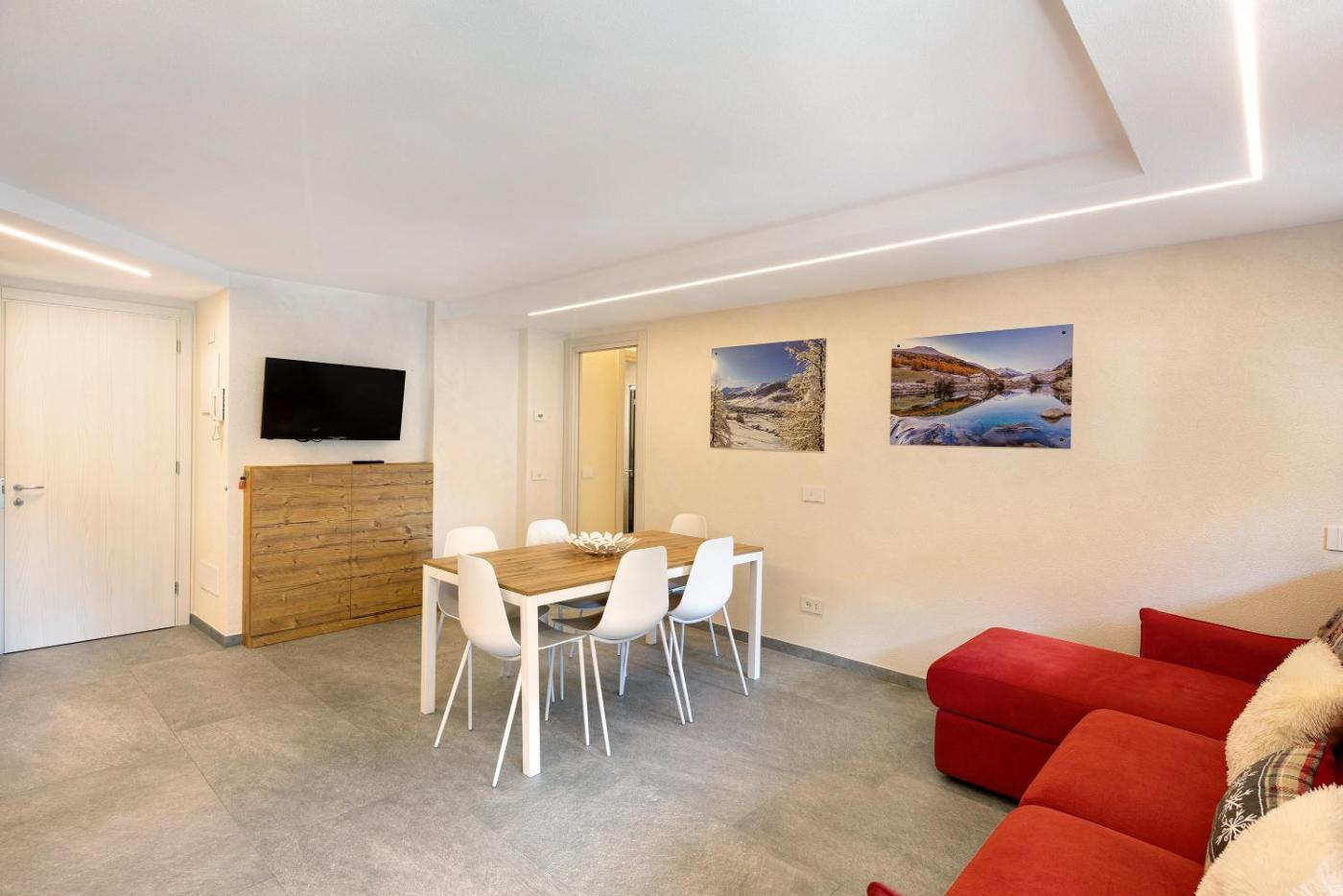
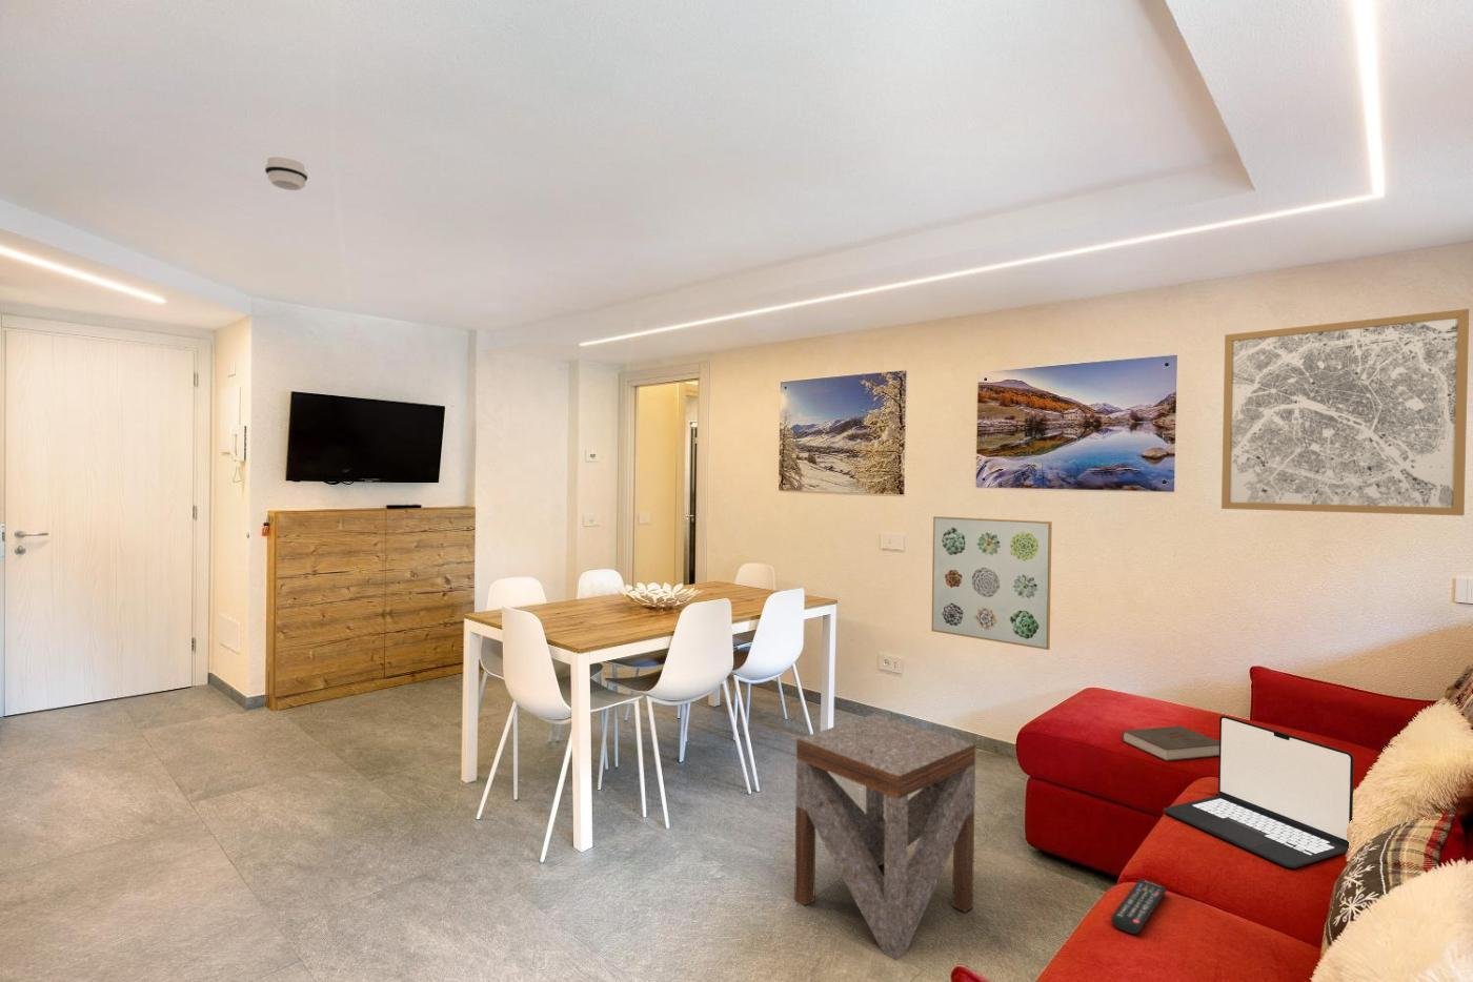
+ wall art (1334, 418)
+ smoke detector (286, 173)
+ side table (884, 822)
+ book (1172, 742)
+ laptop (1253, 785)
+ wall art (988, 580)
+ remote control (1140, 905)
